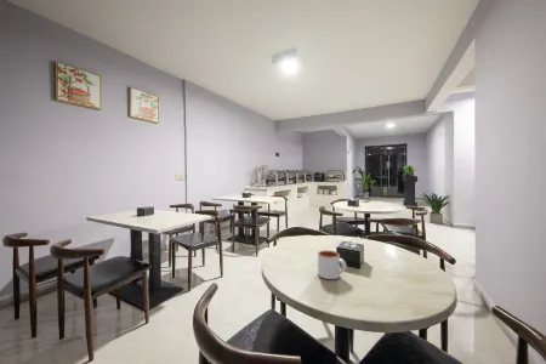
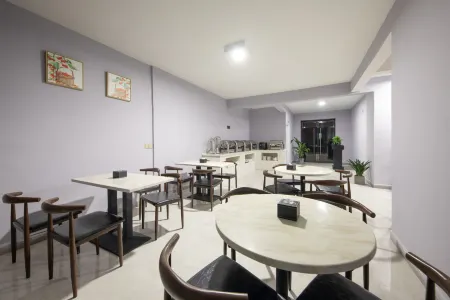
- mug (331, 265)
